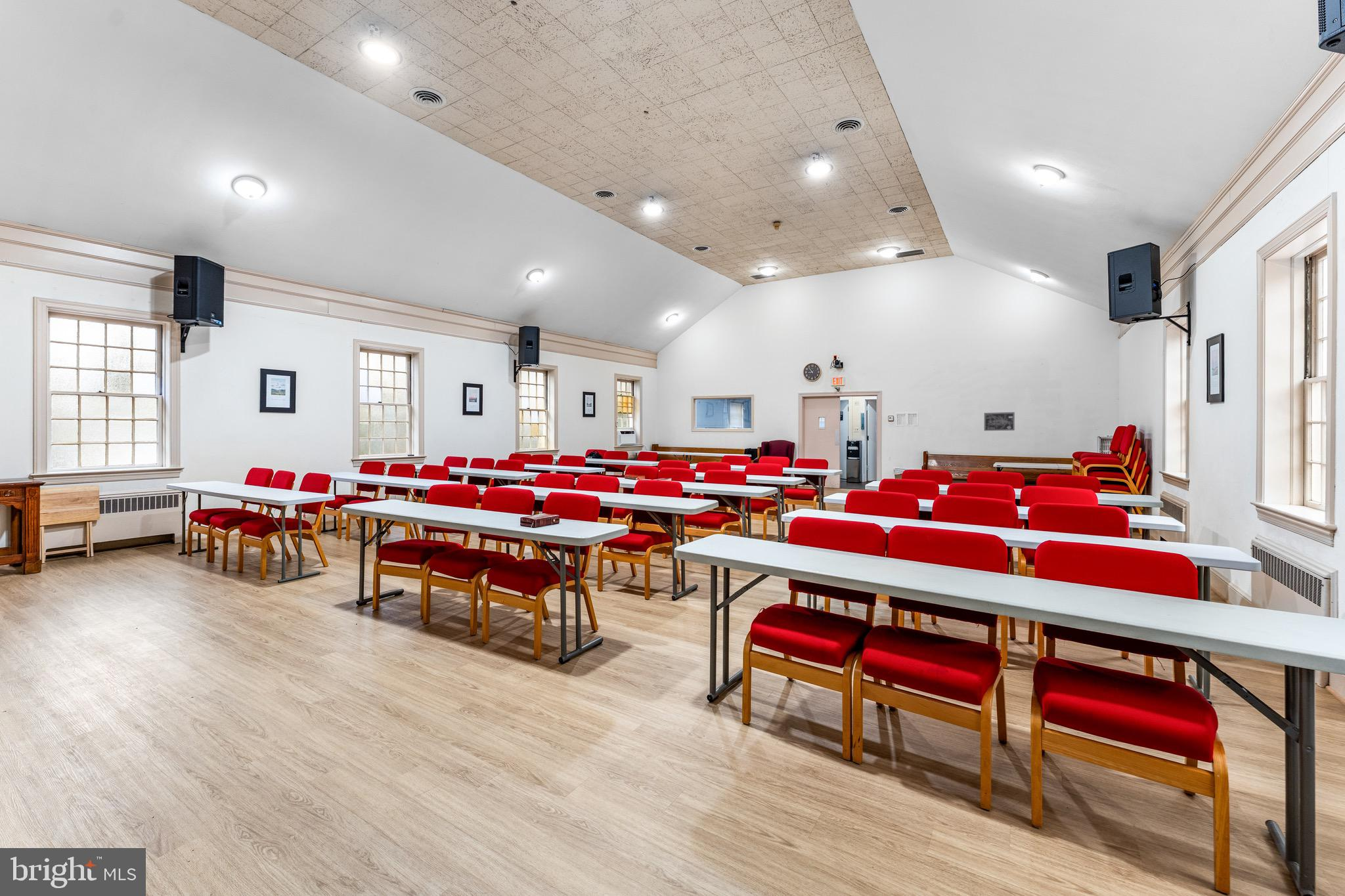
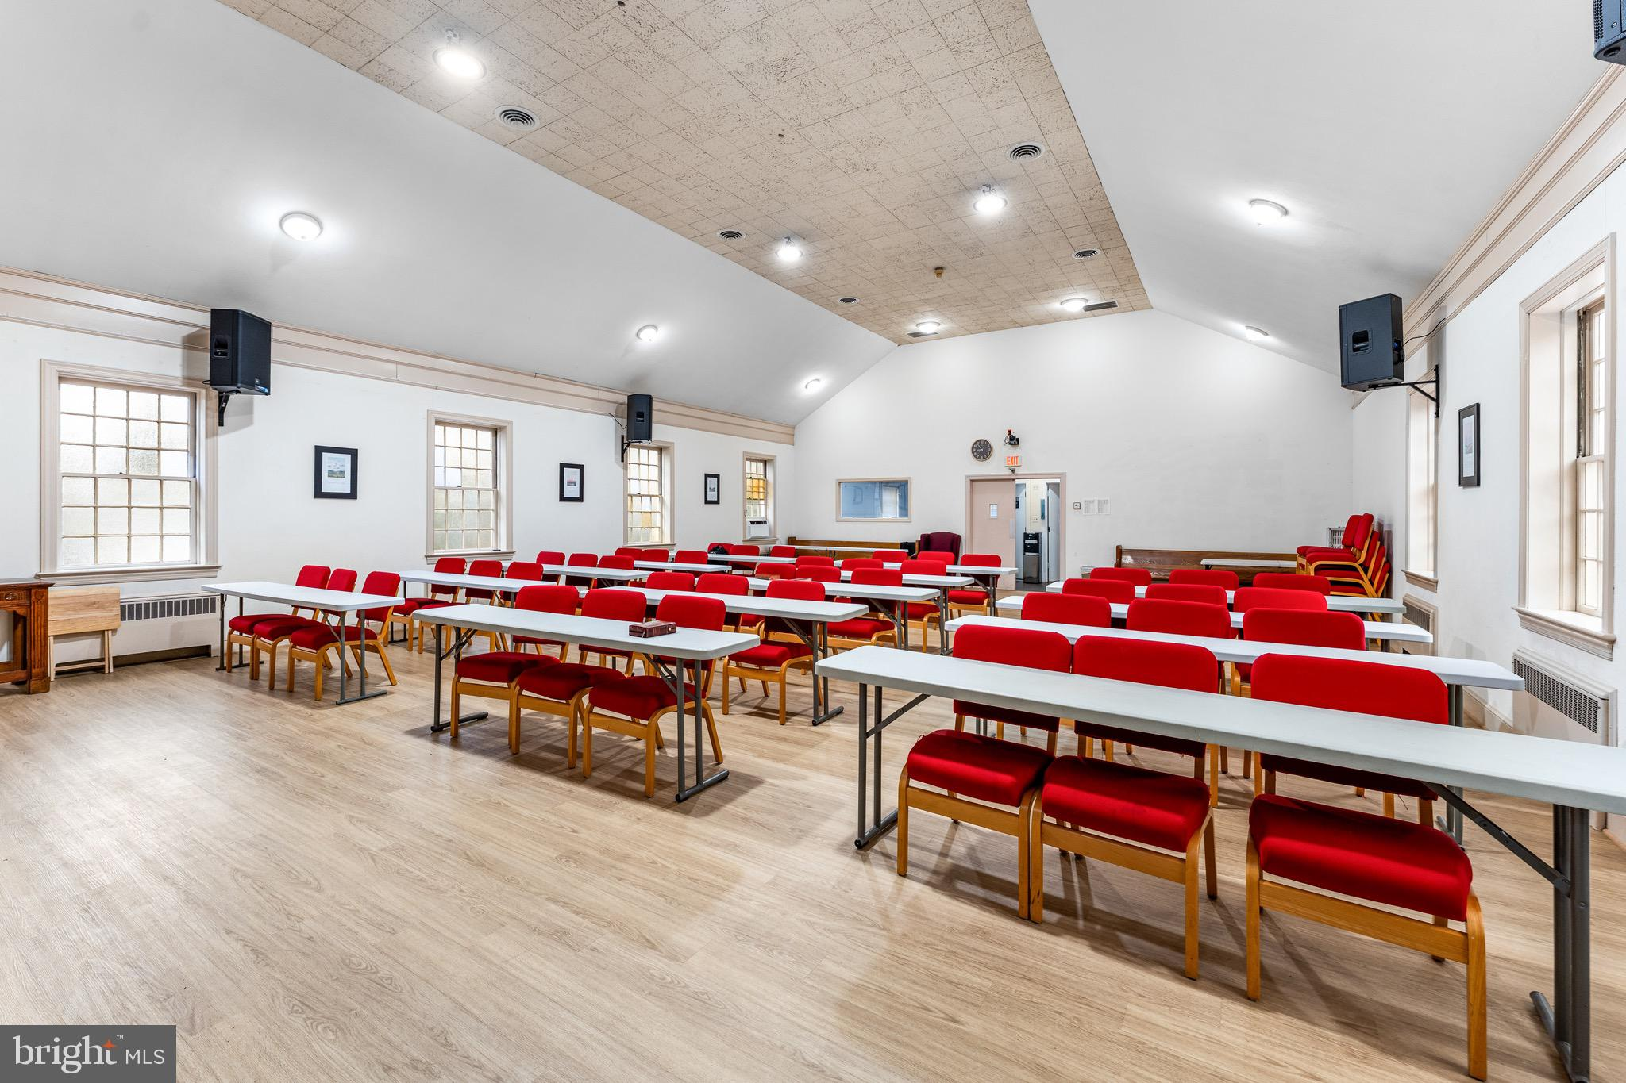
- wall art (999, 421)
